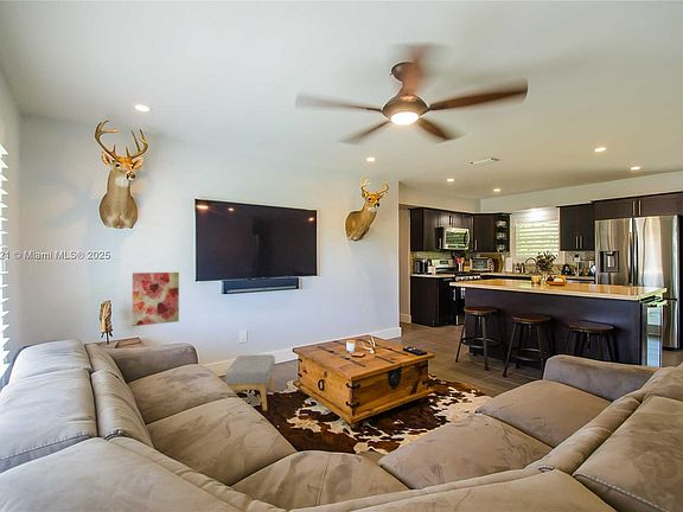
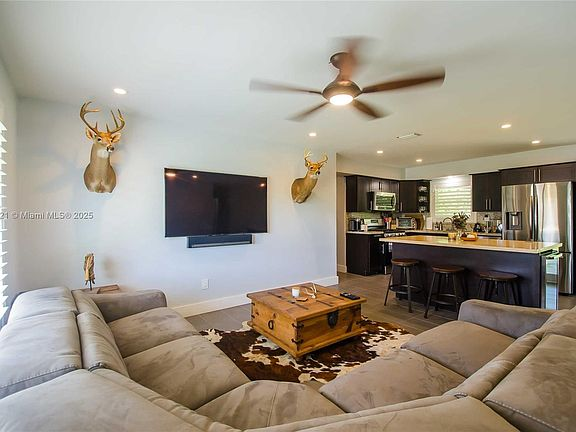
- footstool (251, 379)
- wall art (155, 297)
